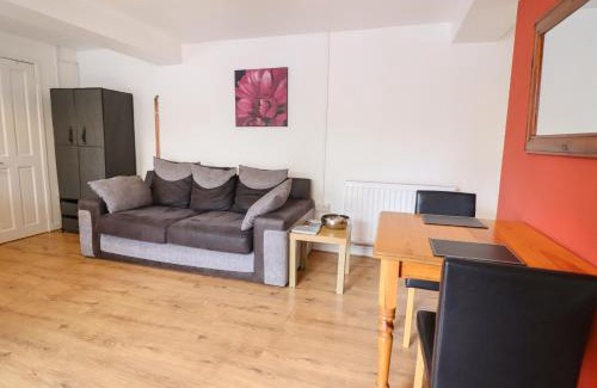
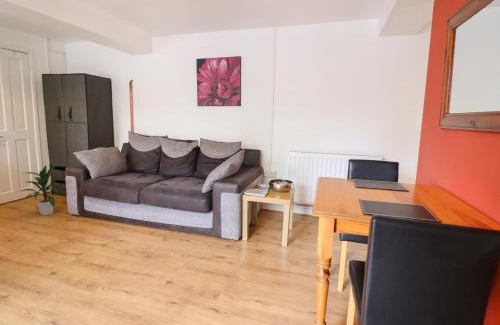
+ indoor plant (44, 190)
